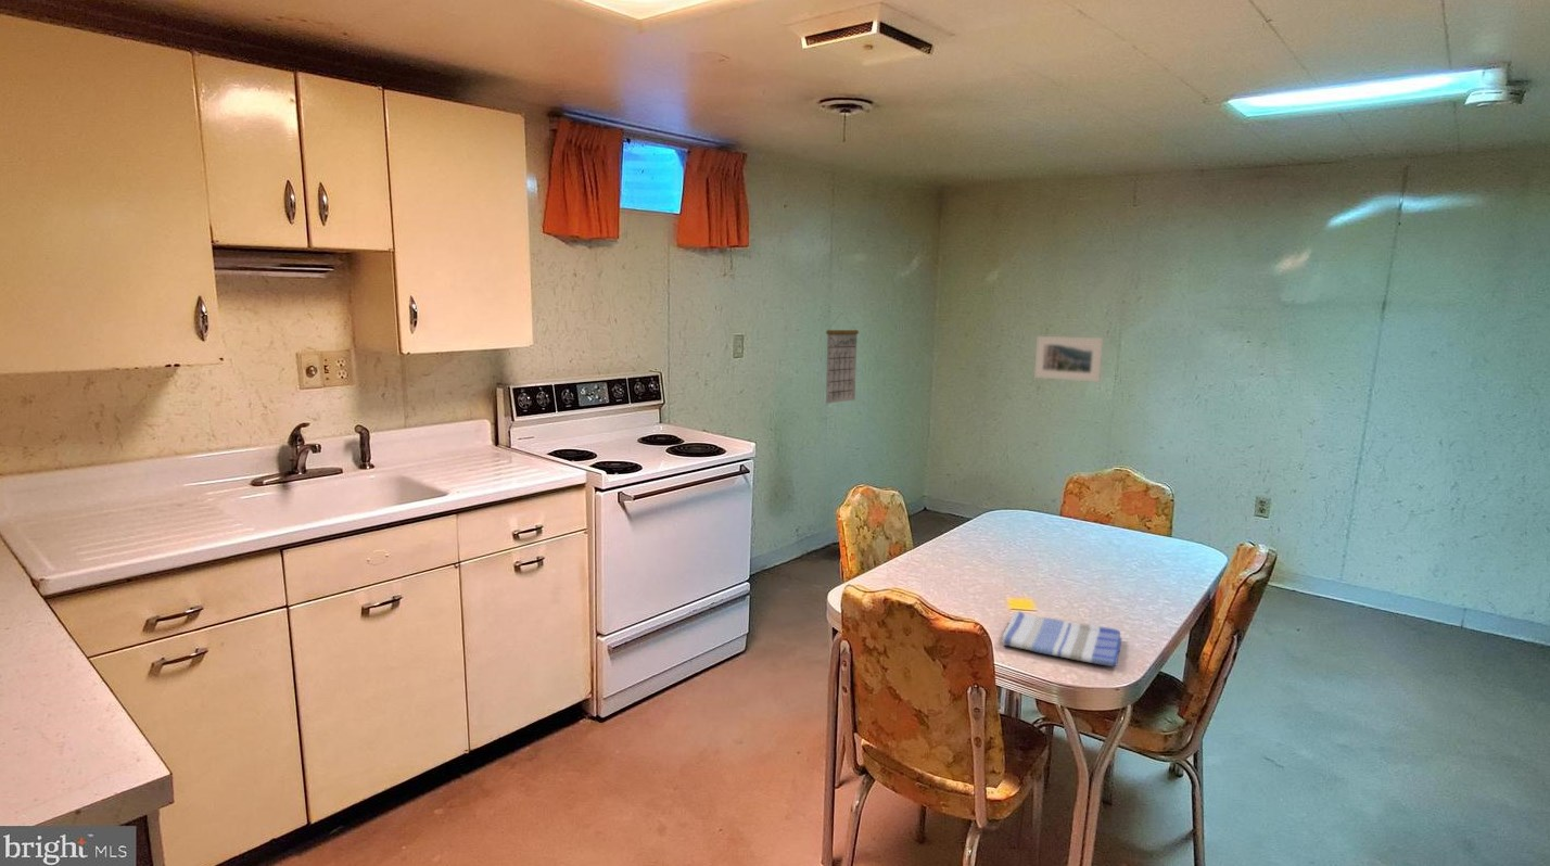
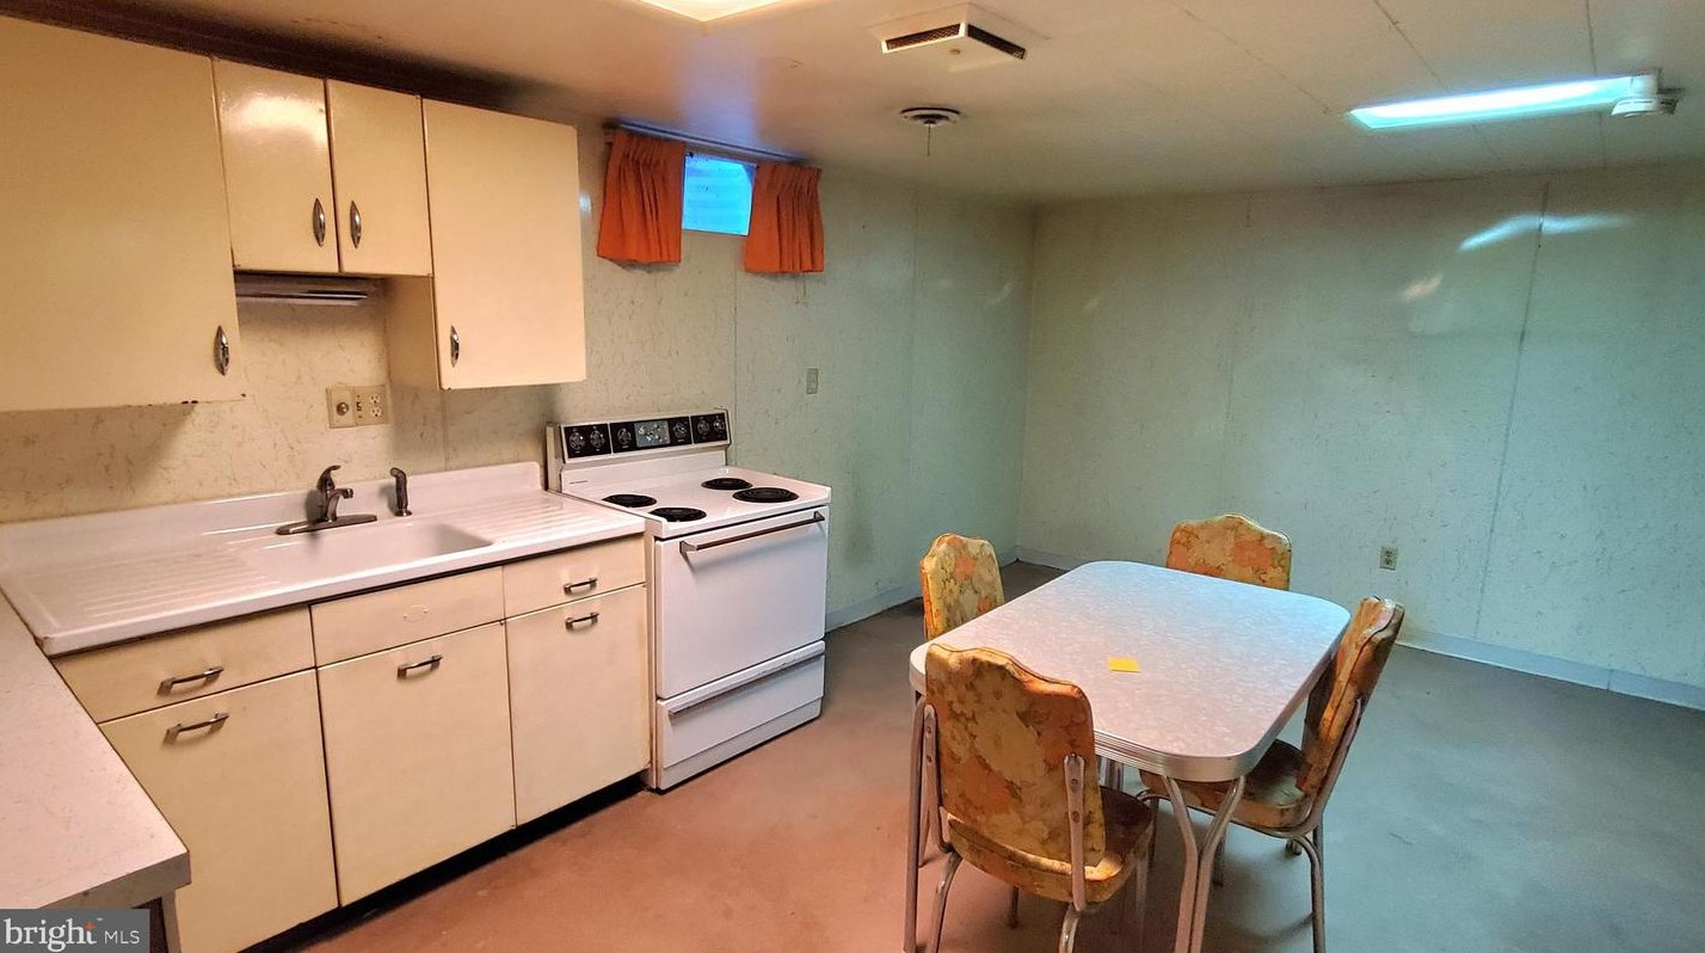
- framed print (1067, 358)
- calendar (841, 357)
- dish towel (1060, 637)
